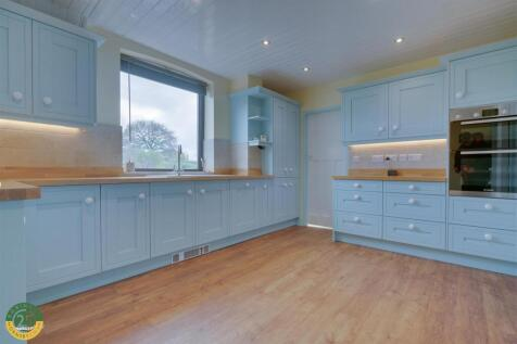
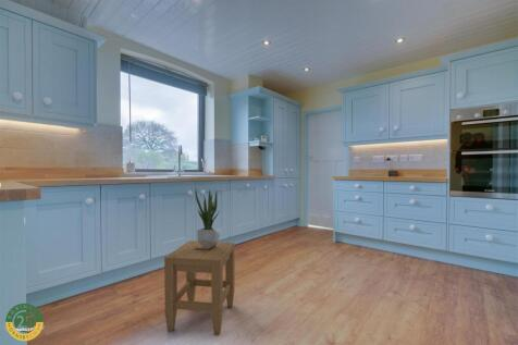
+ stool (202, 283)
+ potted plant (208, 218)
